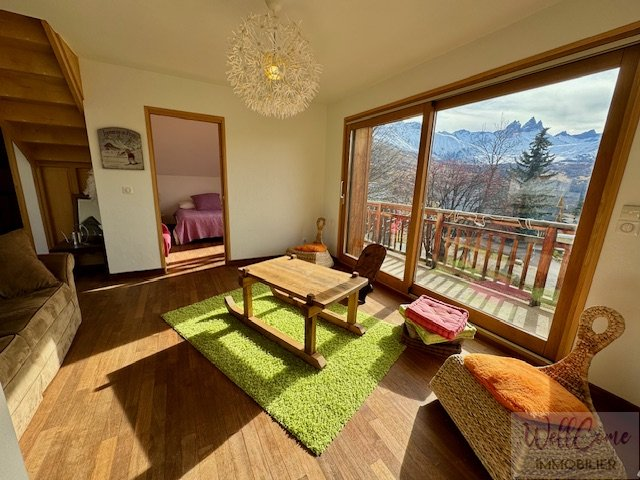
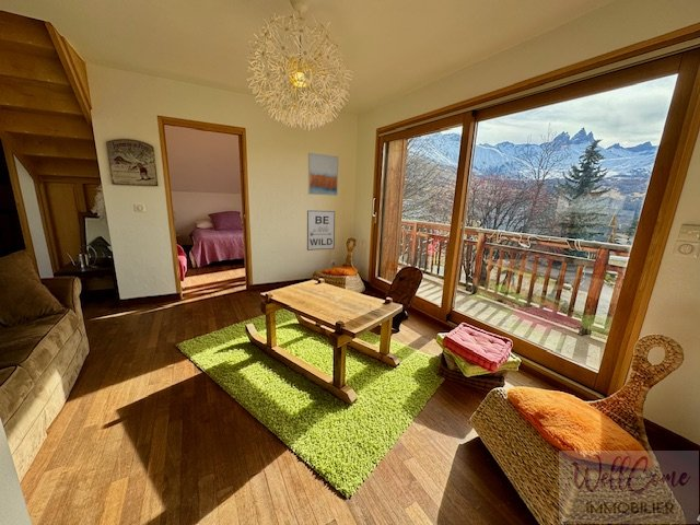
+ wall art (323, 175)
+ wall art (320, 230)
